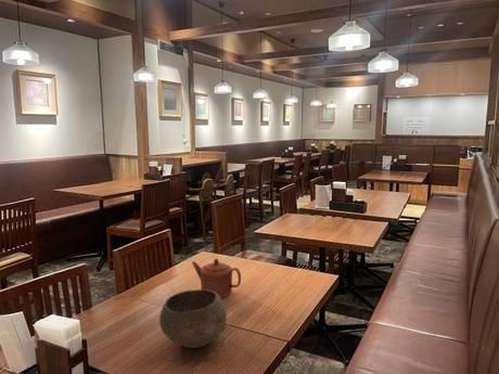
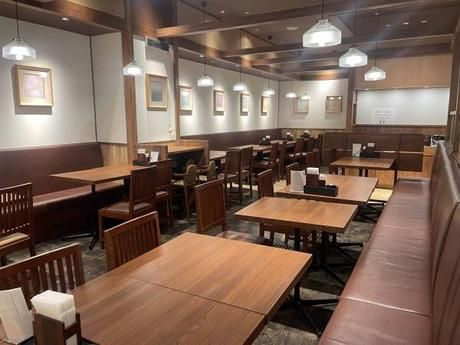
- bowl (193, 319)
- teapot (216, 274)
